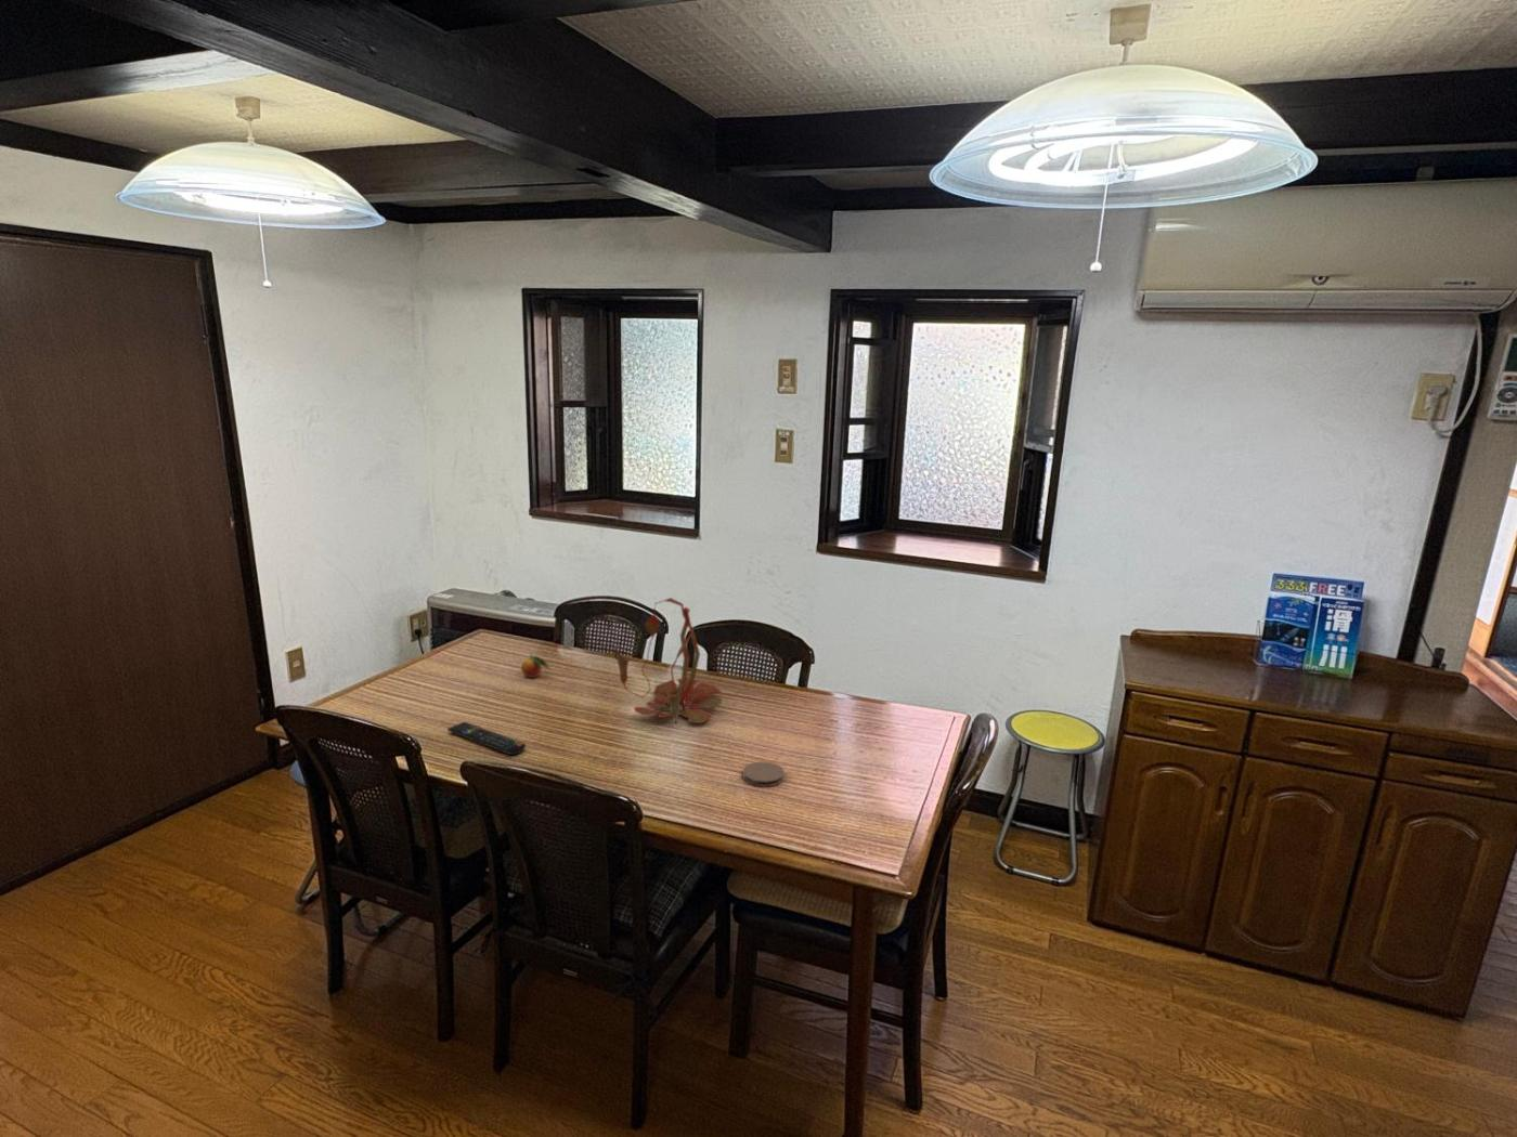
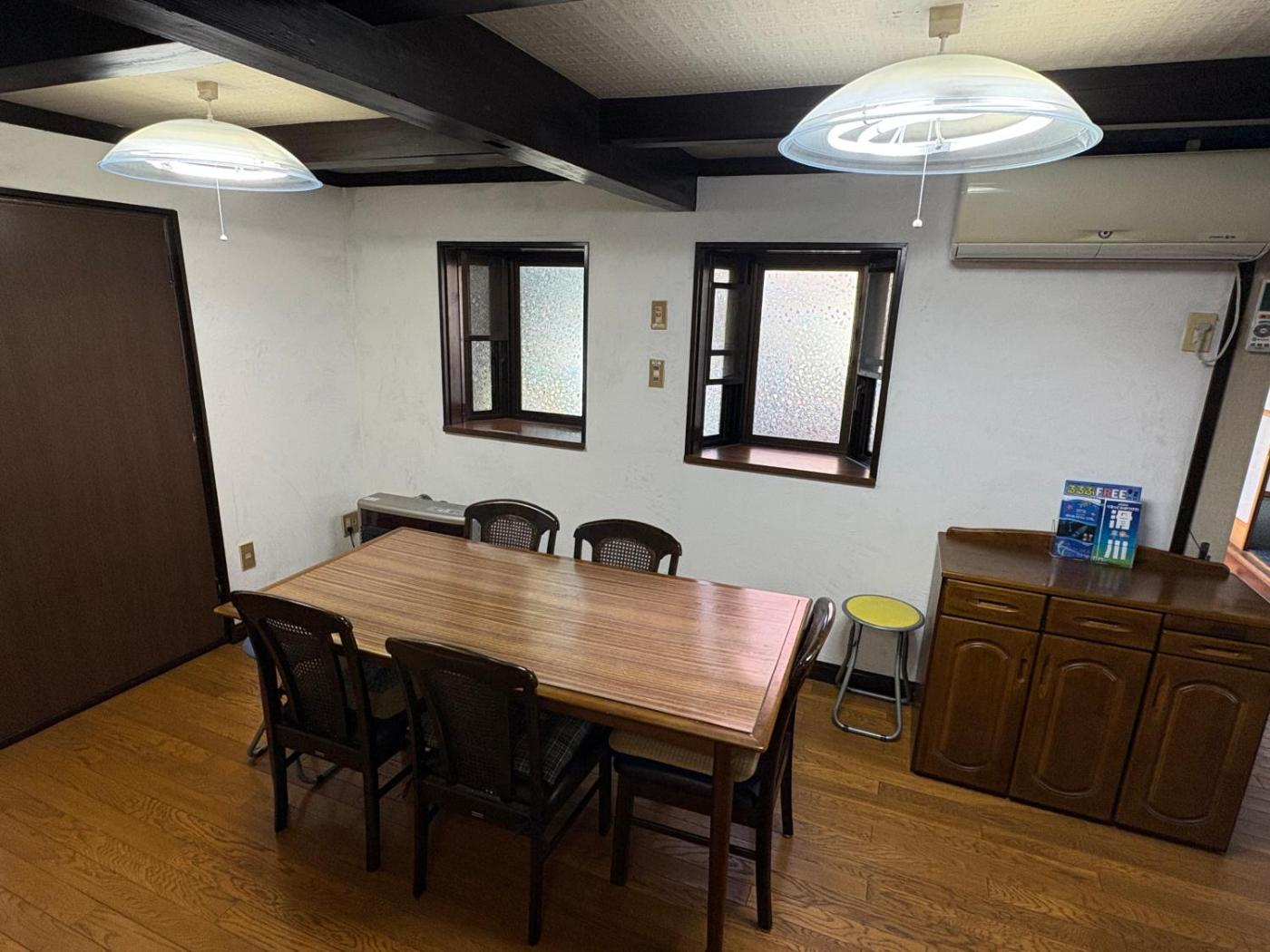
- coaster (763, 773)
- plant (674, 660)
- remote control (486, 738)
- fruit (536, 665)
